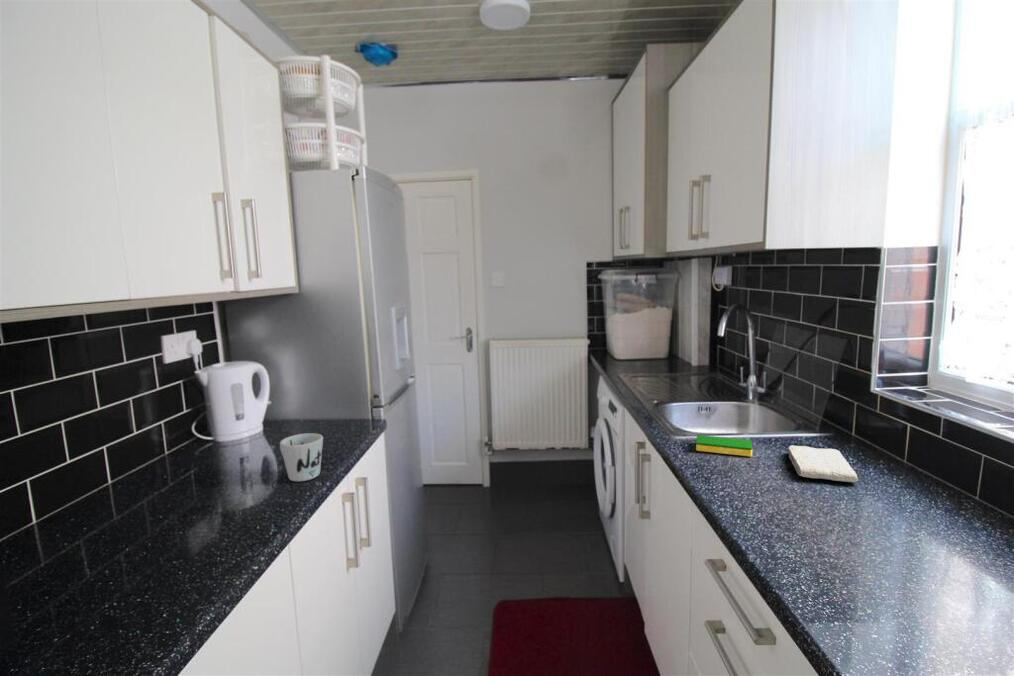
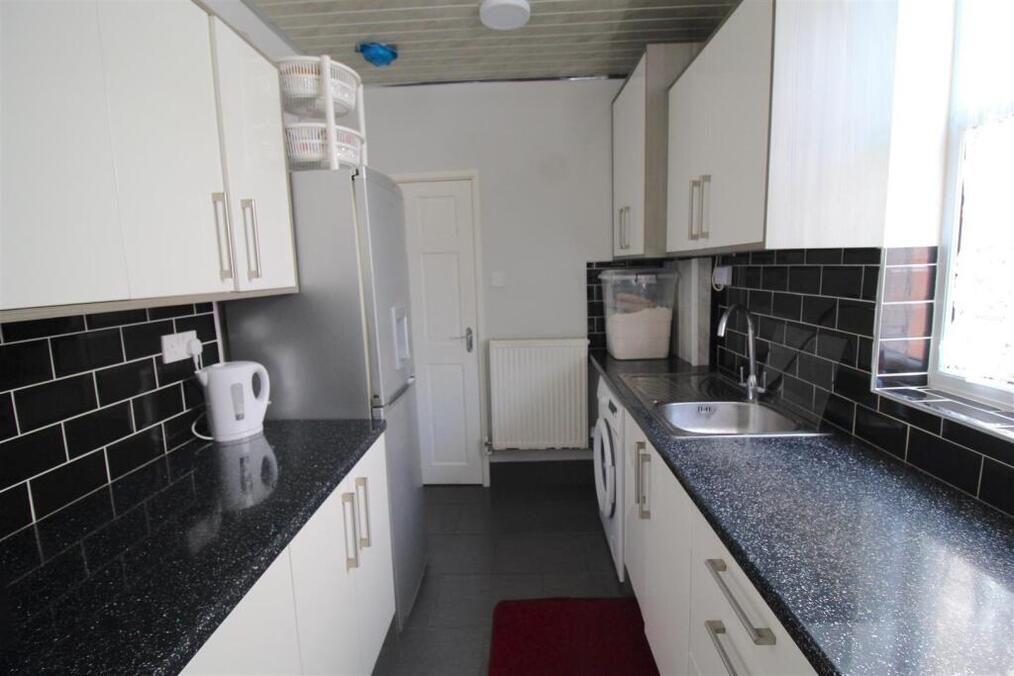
- dish sponge (723, 445)
- washcloth (819, 461)
- mug (297, 456)
